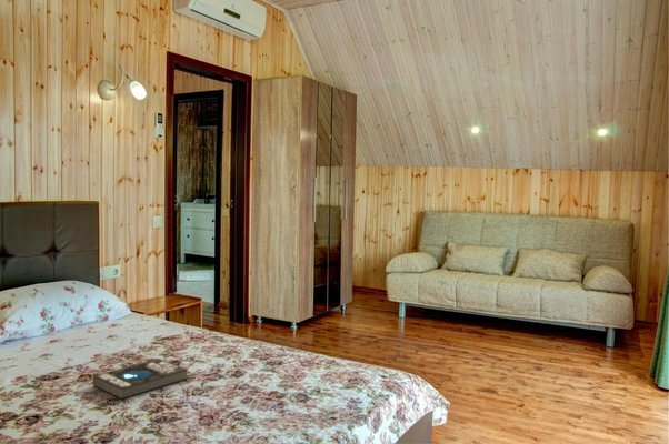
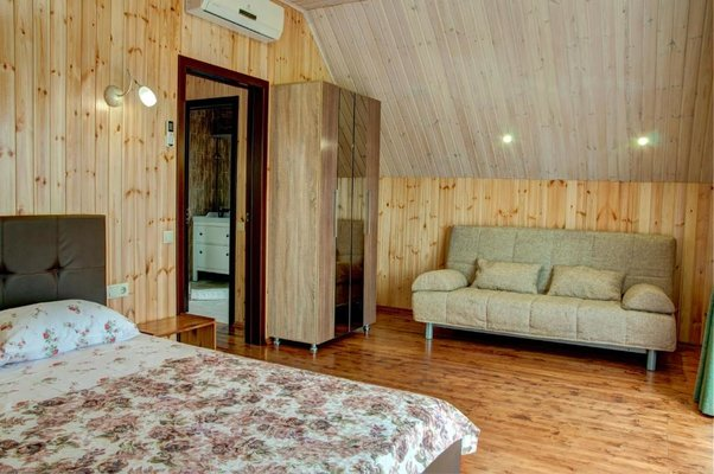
- book (141, 376)
